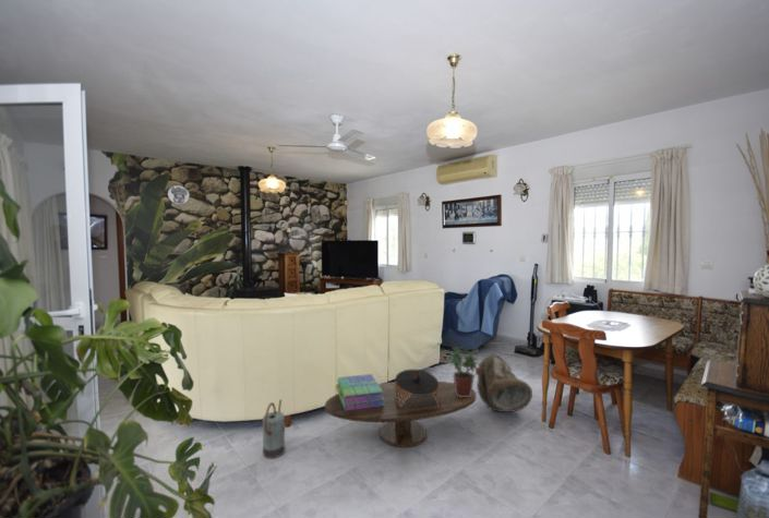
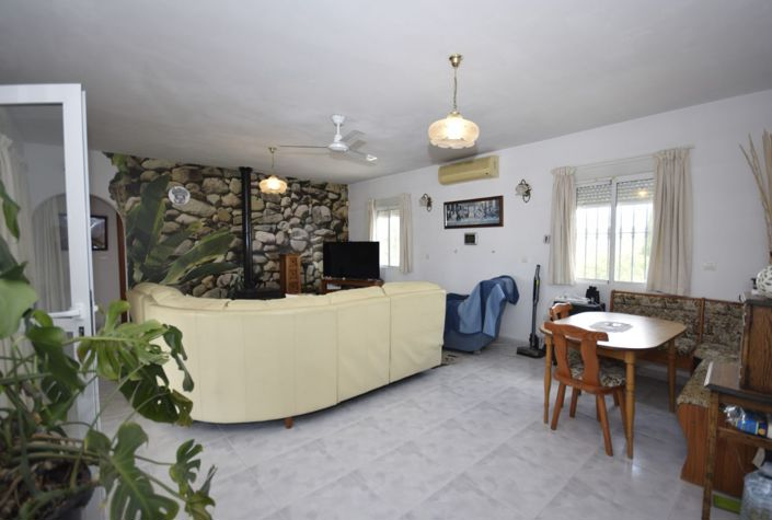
- potted plant (460, 370)
- watering can (274, 425)
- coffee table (417, 384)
- bag (503, 386)
- coffee table (402, 415)
- stack of books (359, 389)
